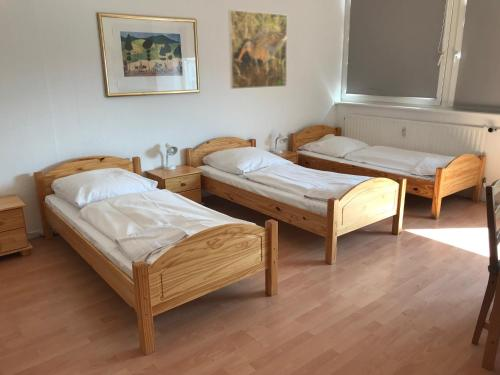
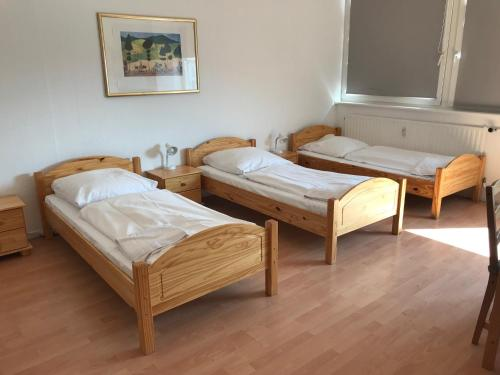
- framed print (259, 50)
